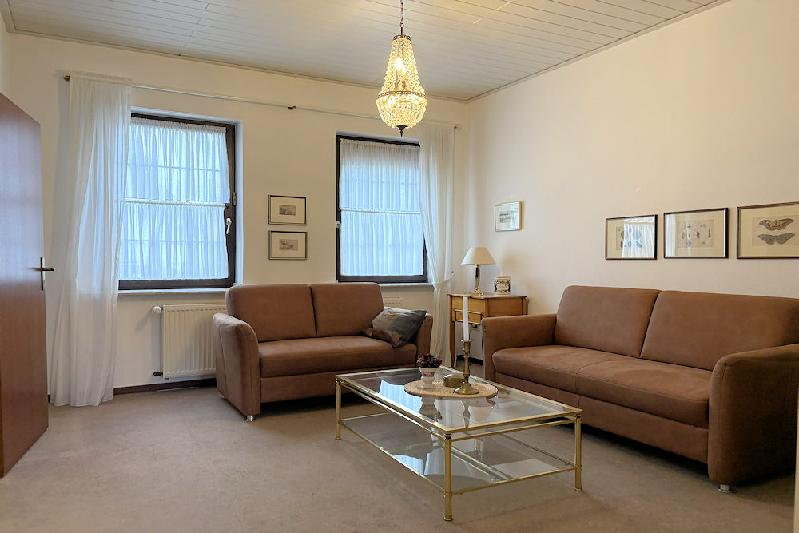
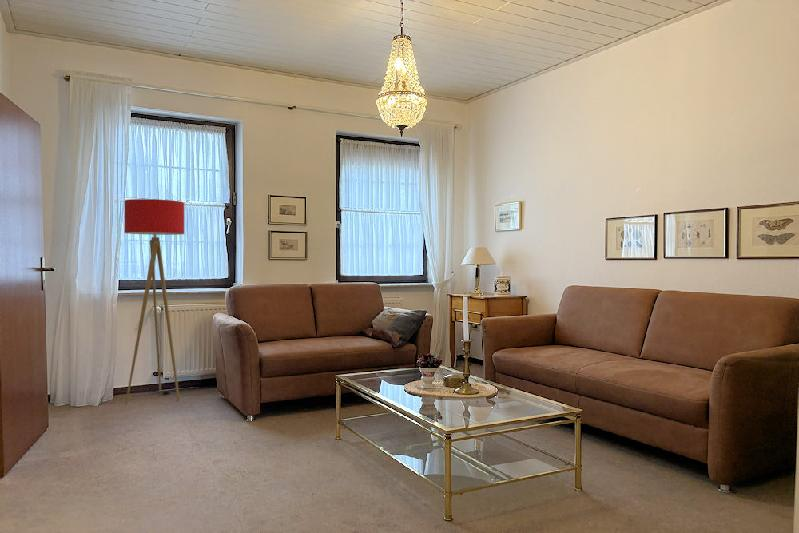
+ floor lamp (155, 300)
